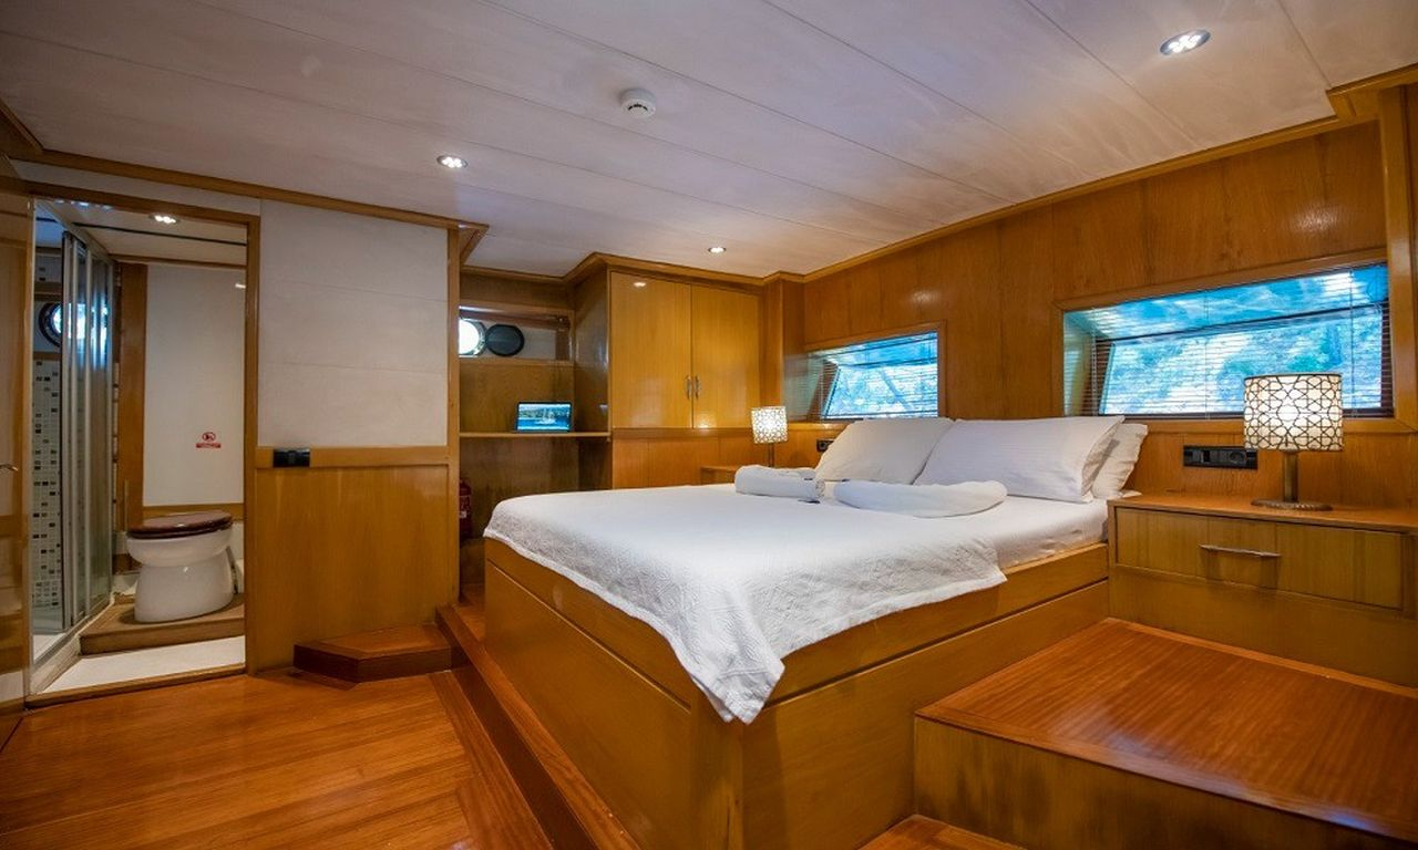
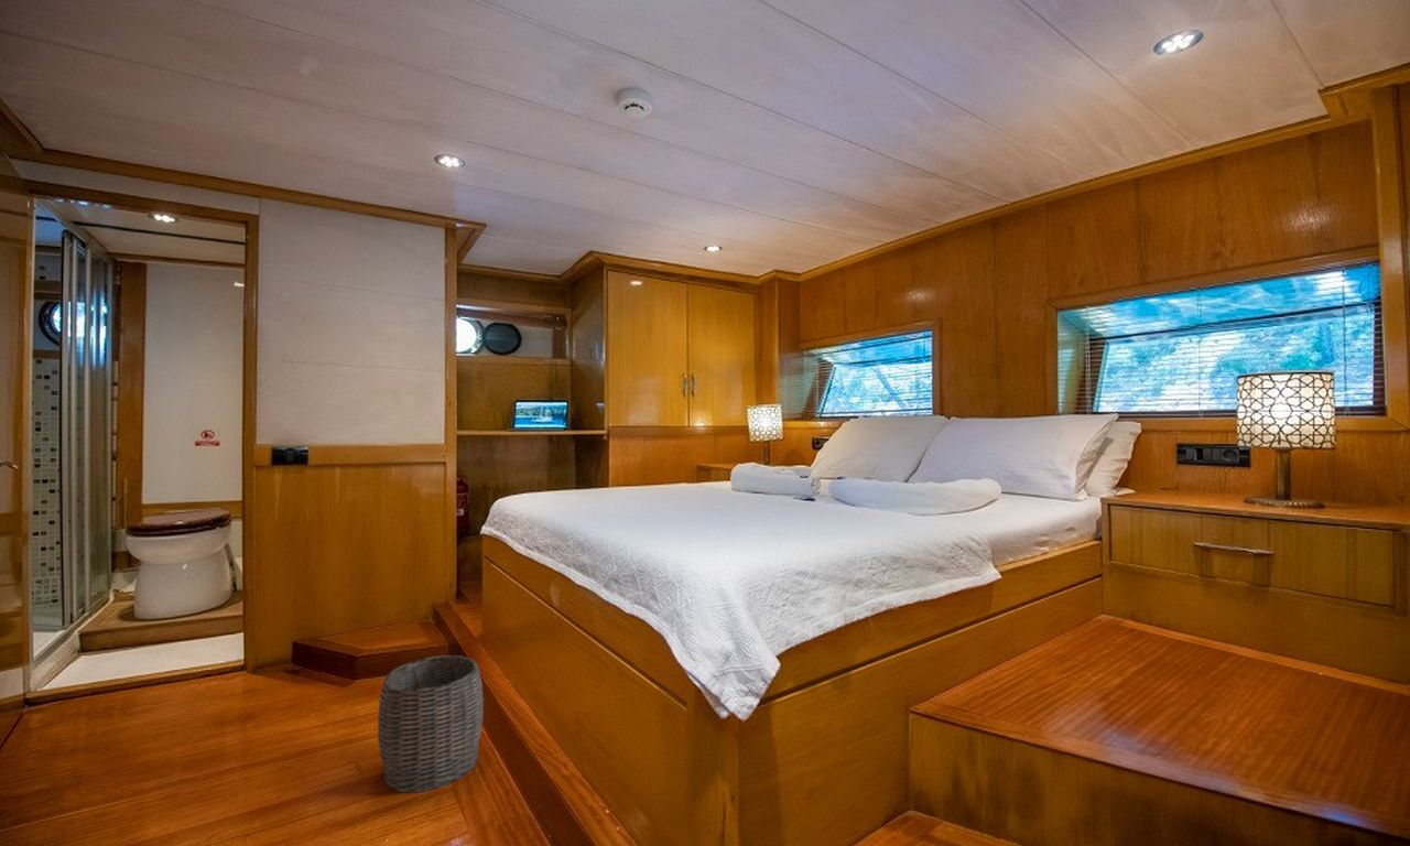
+ woven basket (432, 718)
